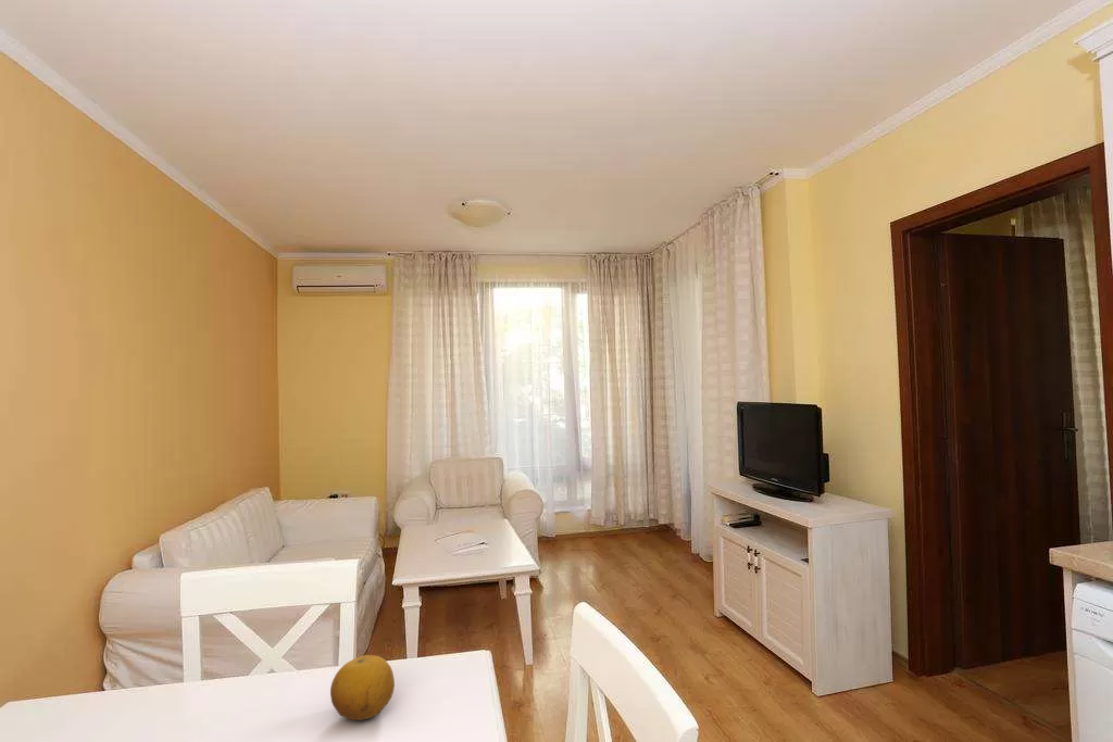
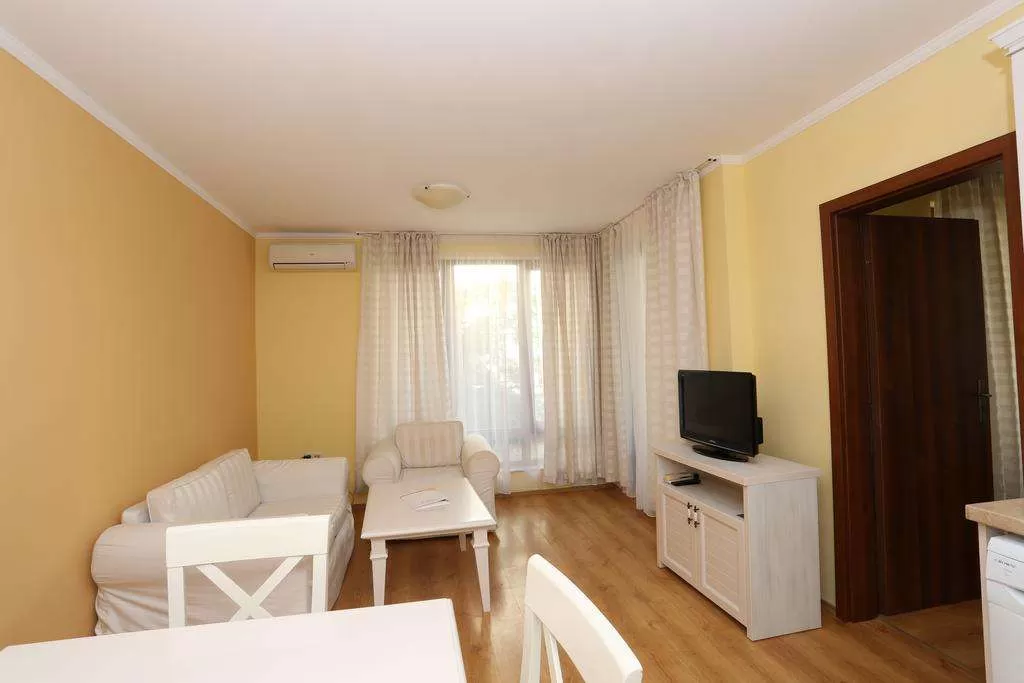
- fruit (362, 687)
